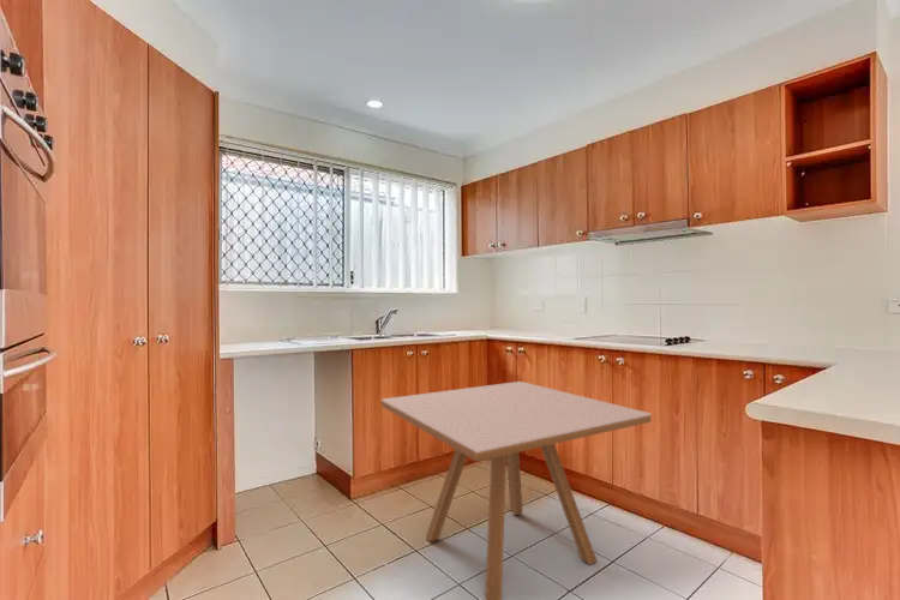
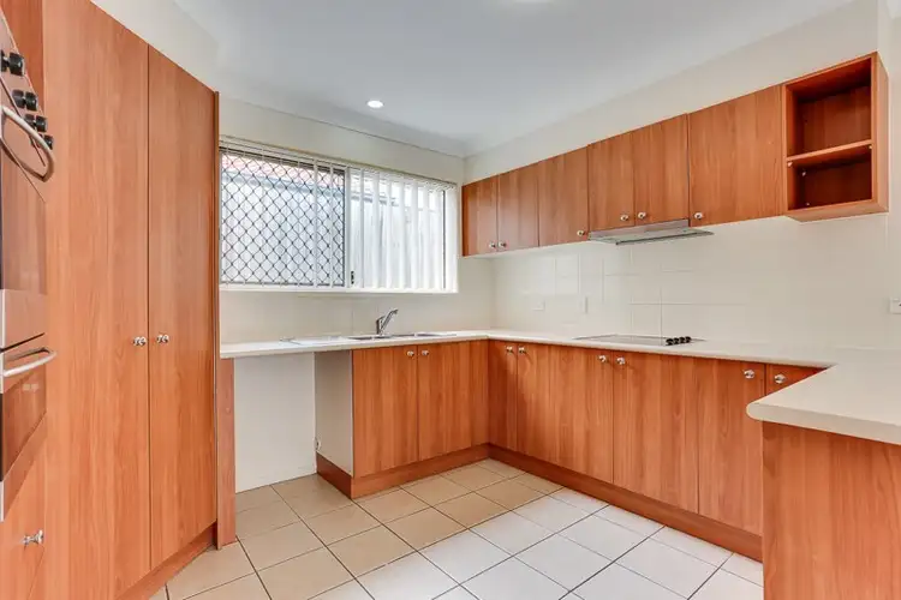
- dining table (504, 478)
